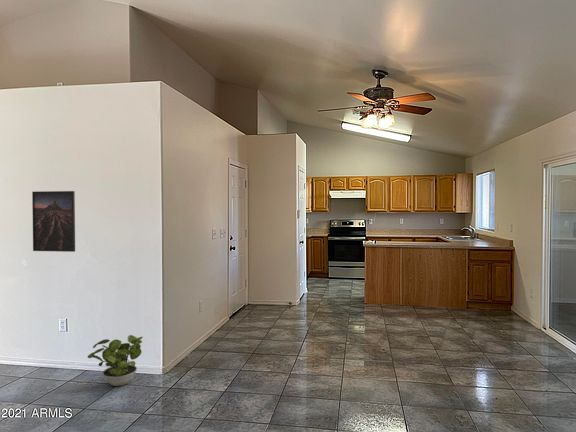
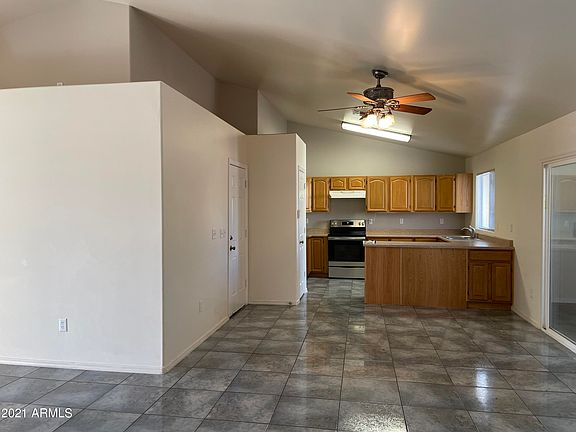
- potted plant (116, 359)
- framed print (53, 221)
